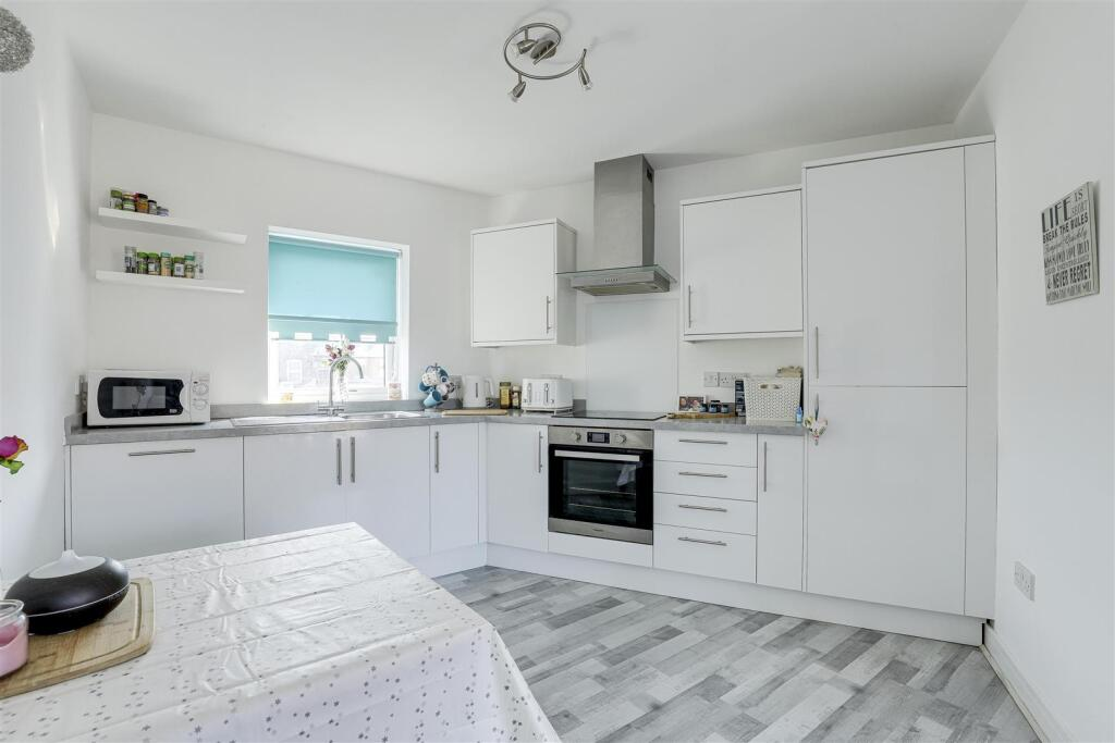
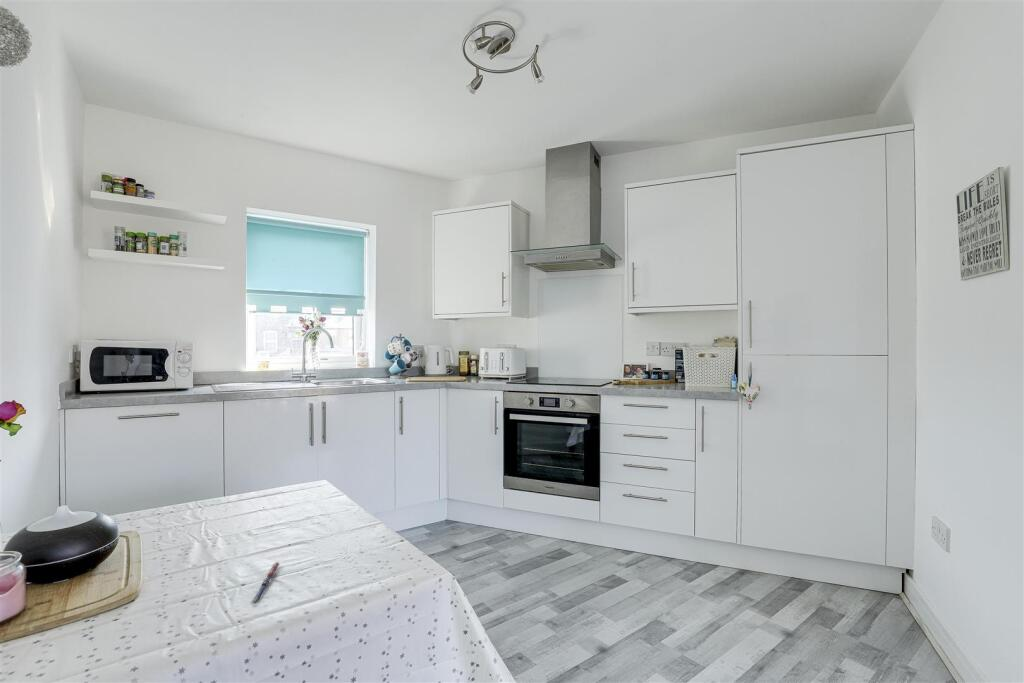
+ pen (266, 580)
